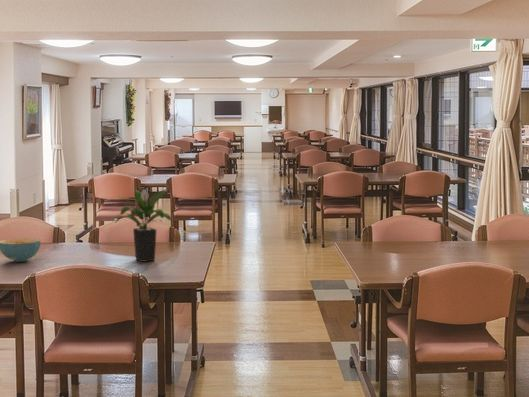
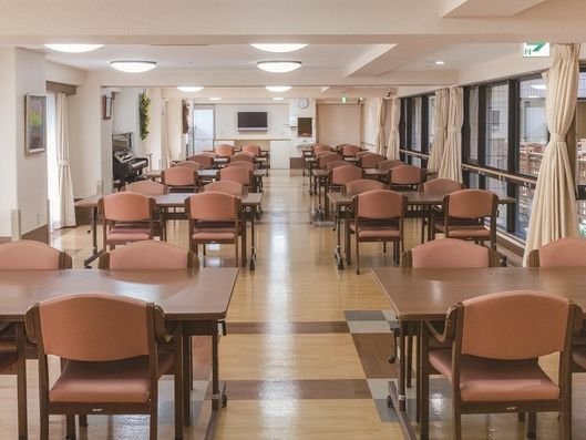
- cereal bowl (20, 250)
- potted plant (143, 224)
